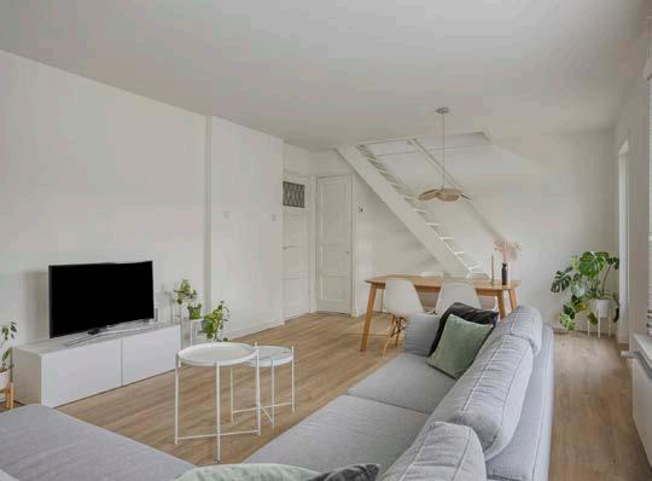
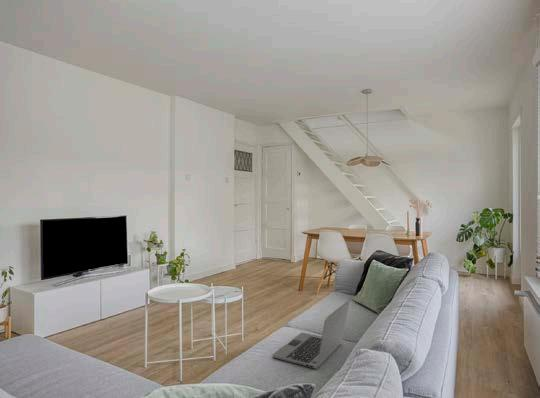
+ laptop (310, 334)
